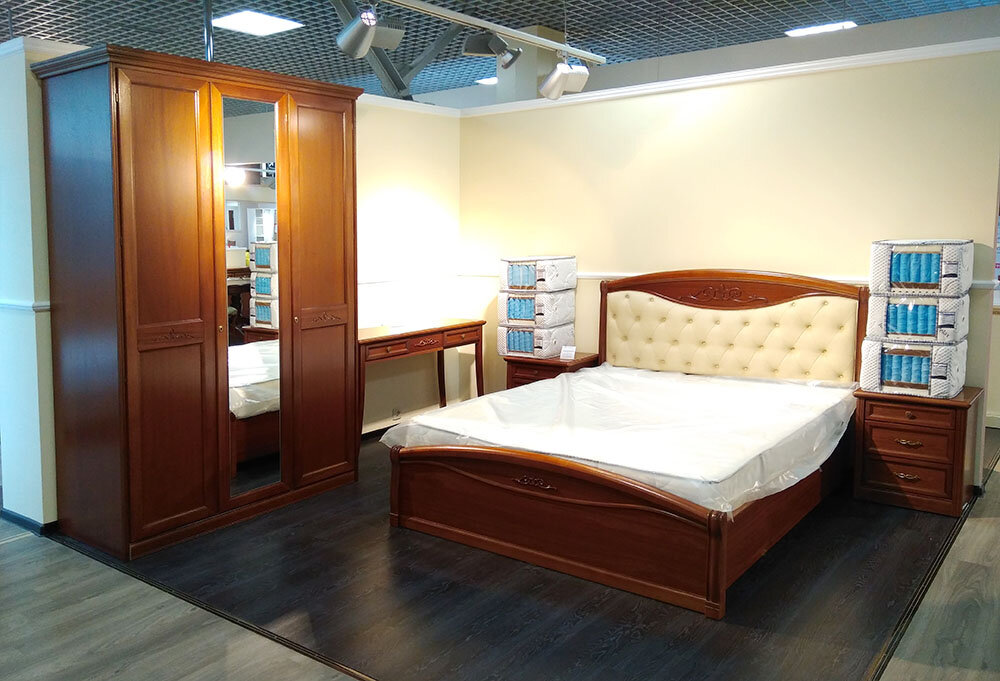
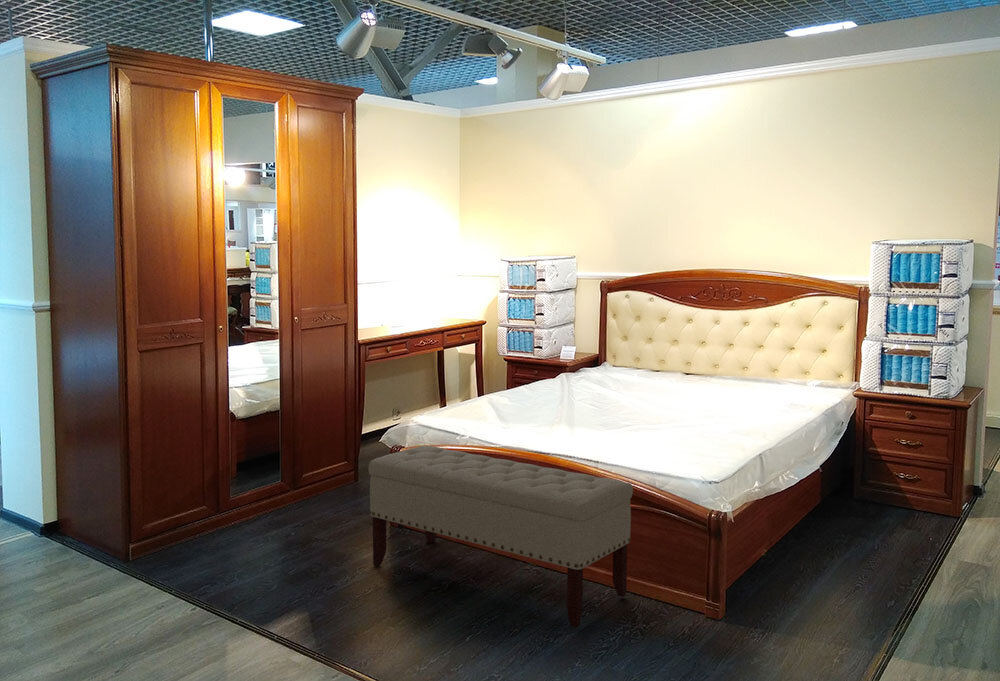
+ bench (494, 524)
